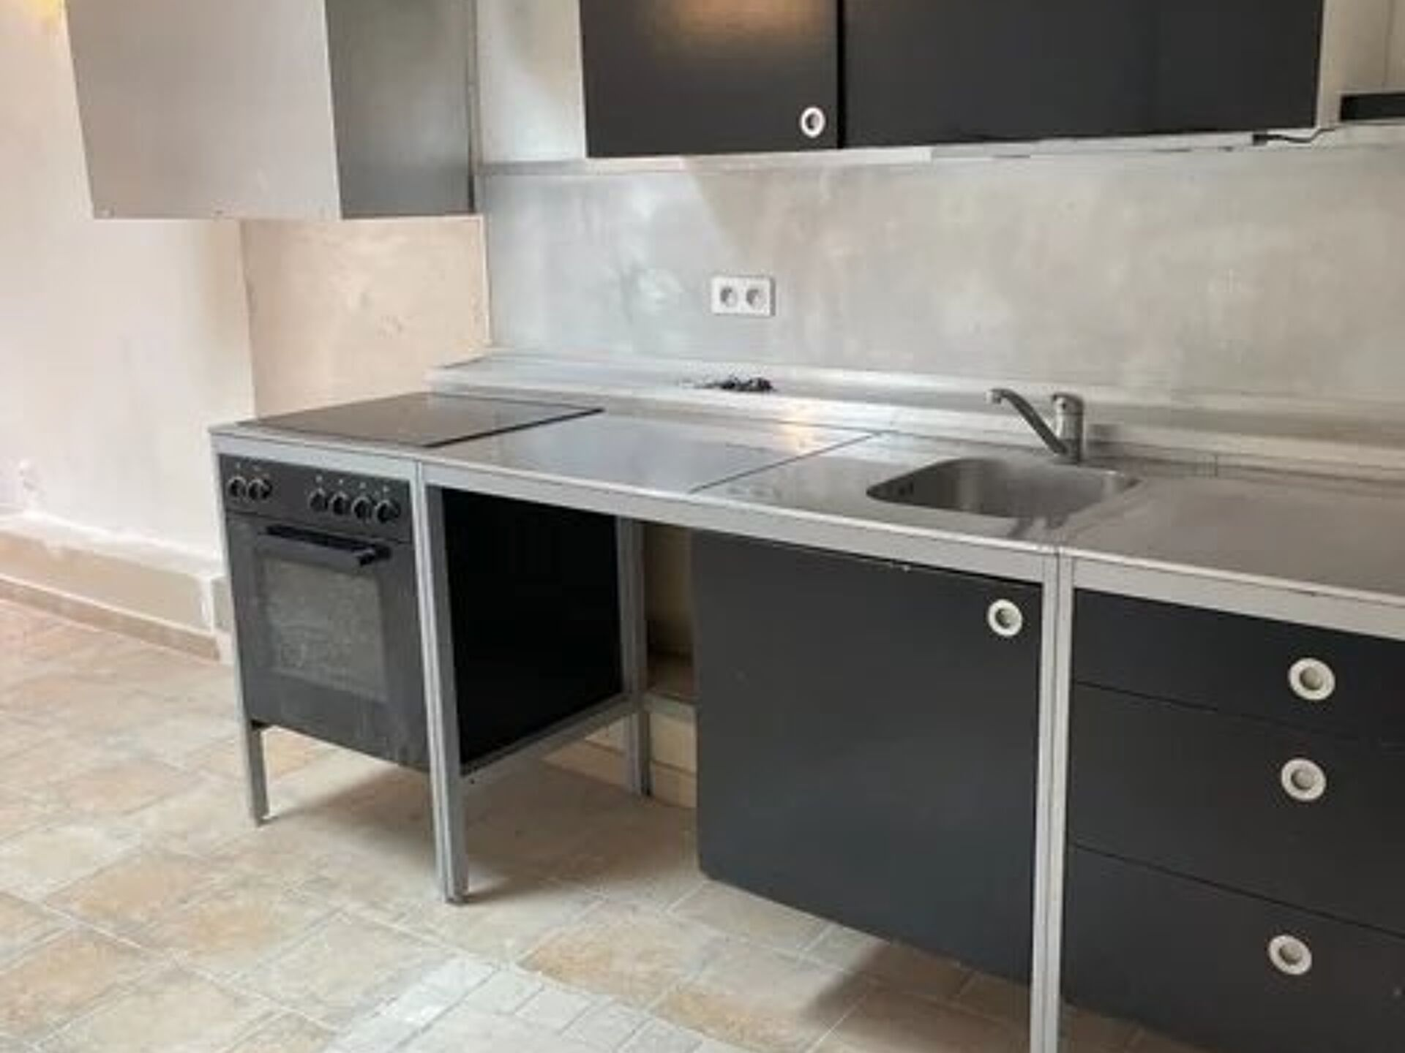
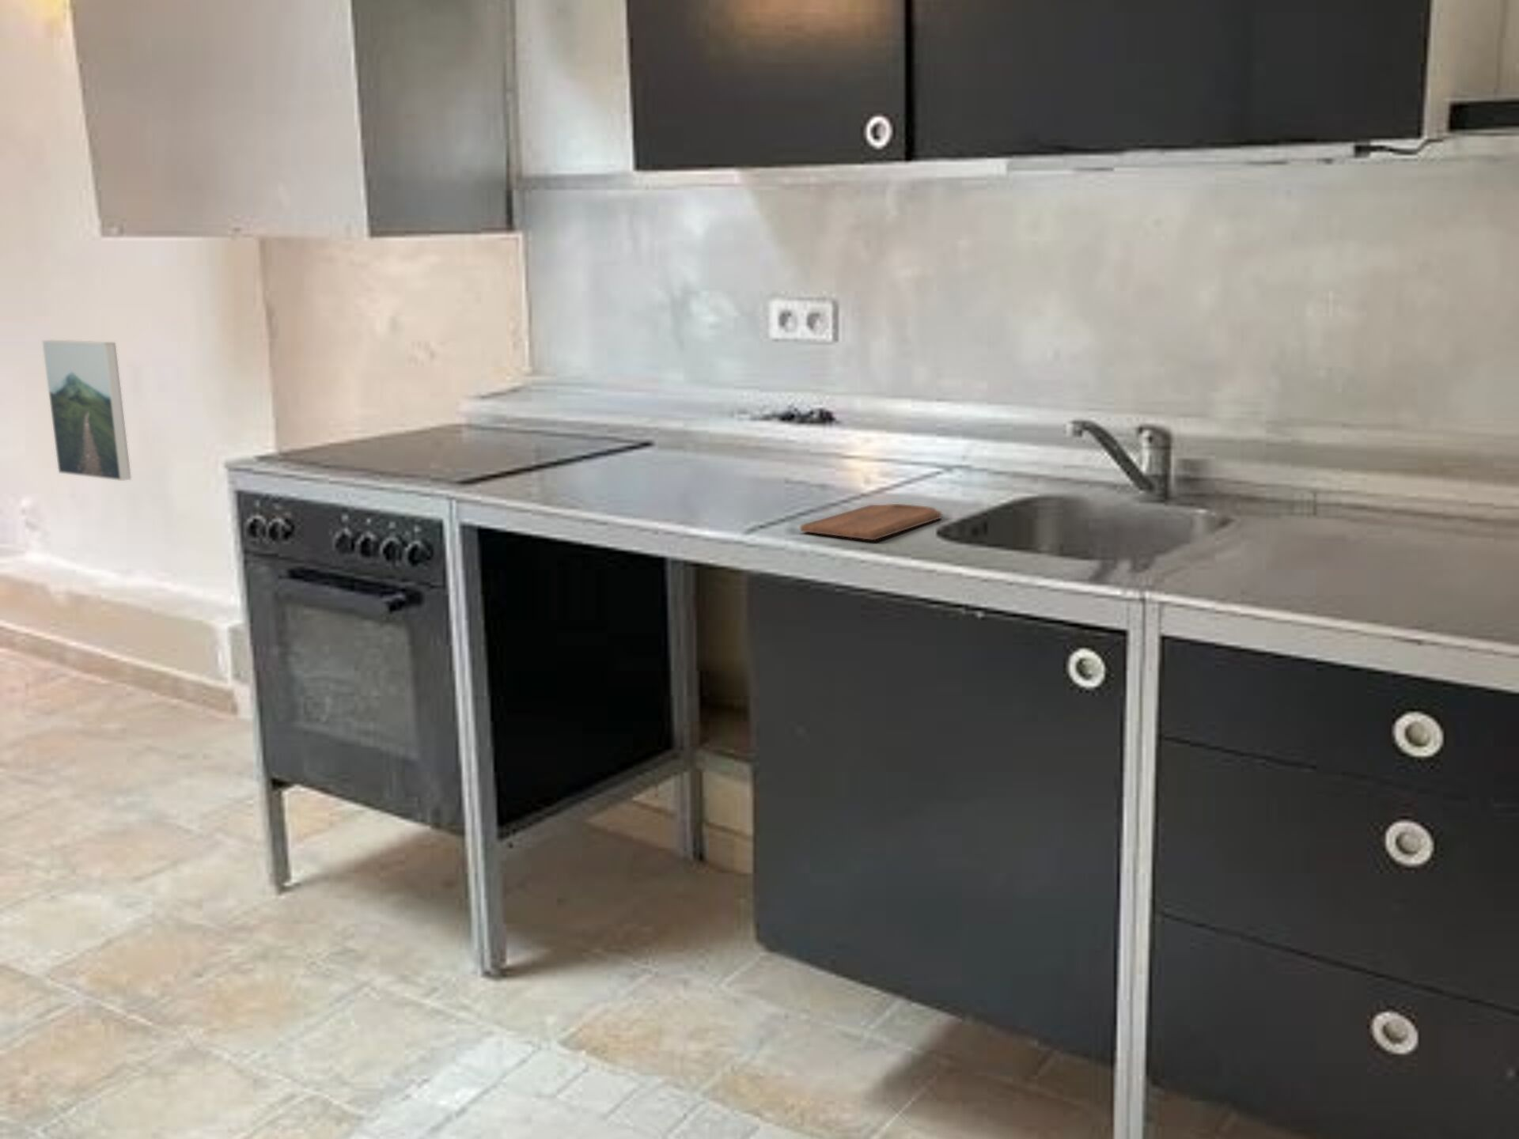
+ cutting board (878, 519)
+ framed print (86, 409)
